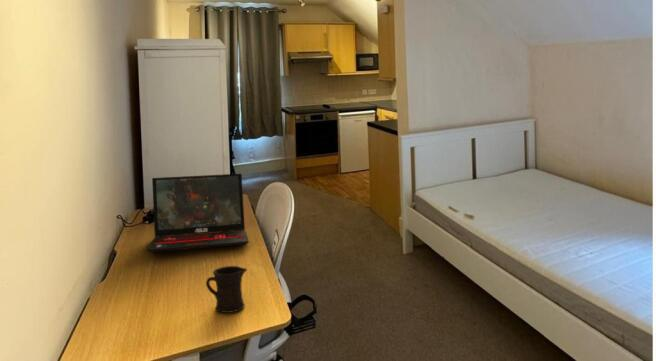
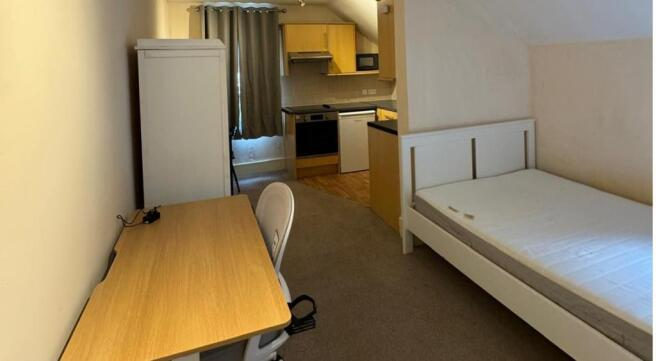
- mug (227, 288)
- laptop (198, 209)
